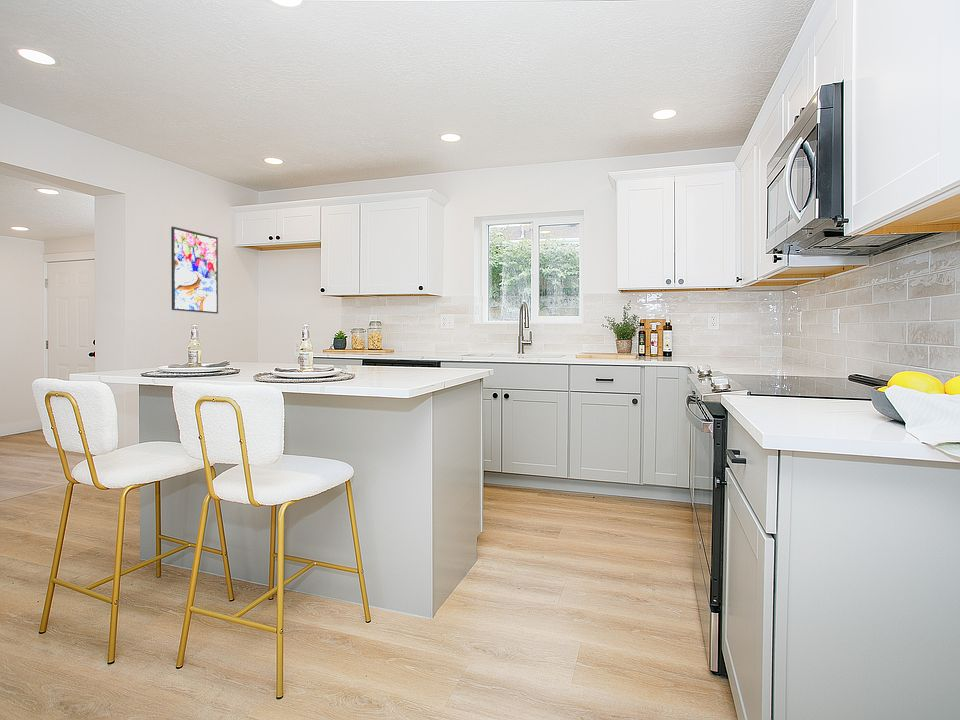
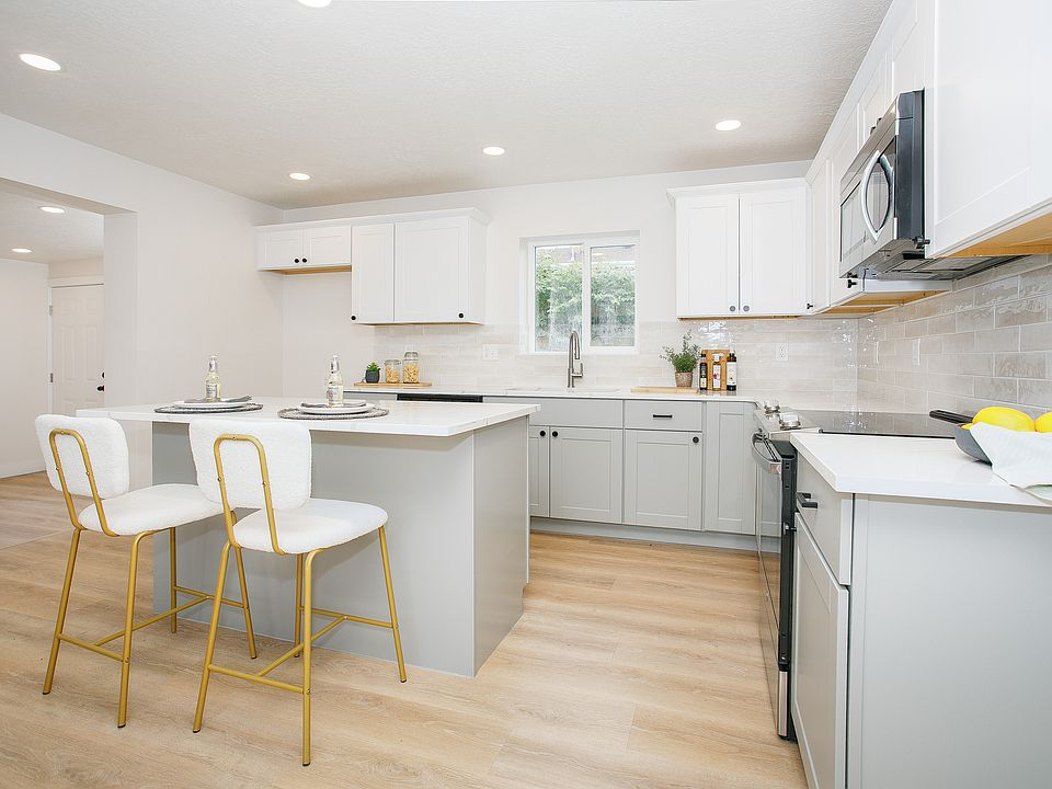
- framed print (195, 272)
